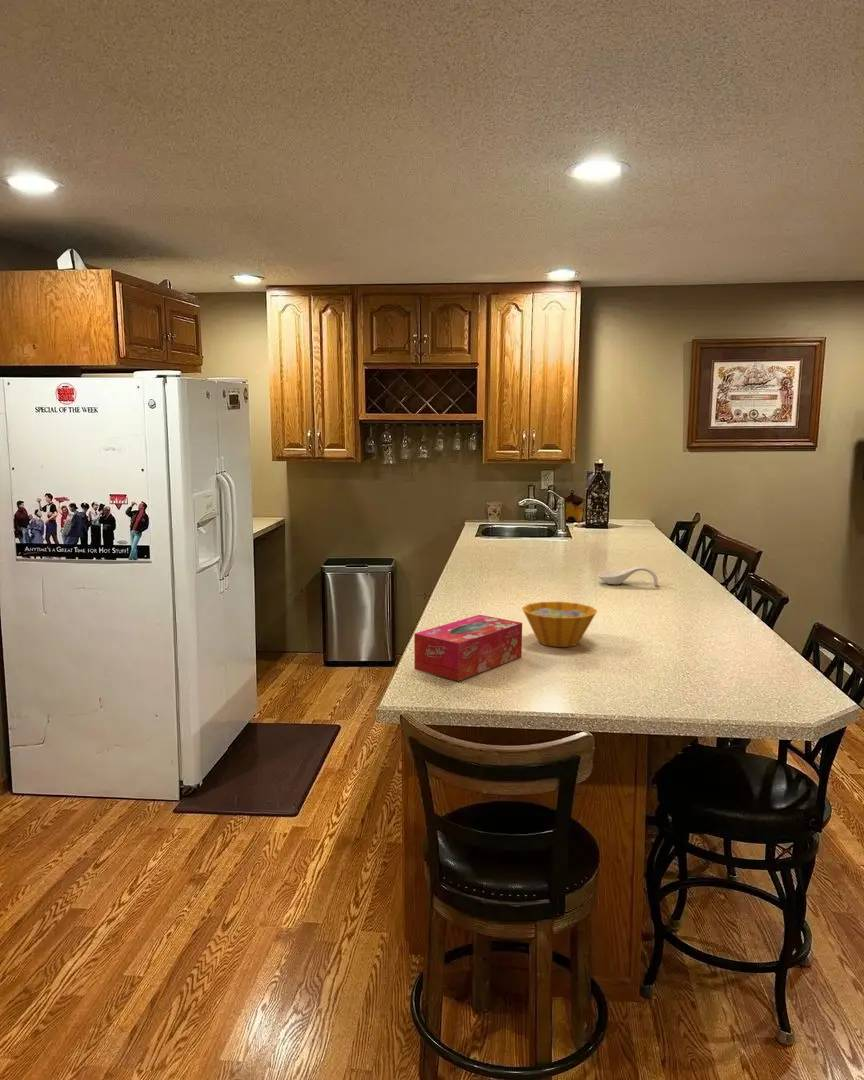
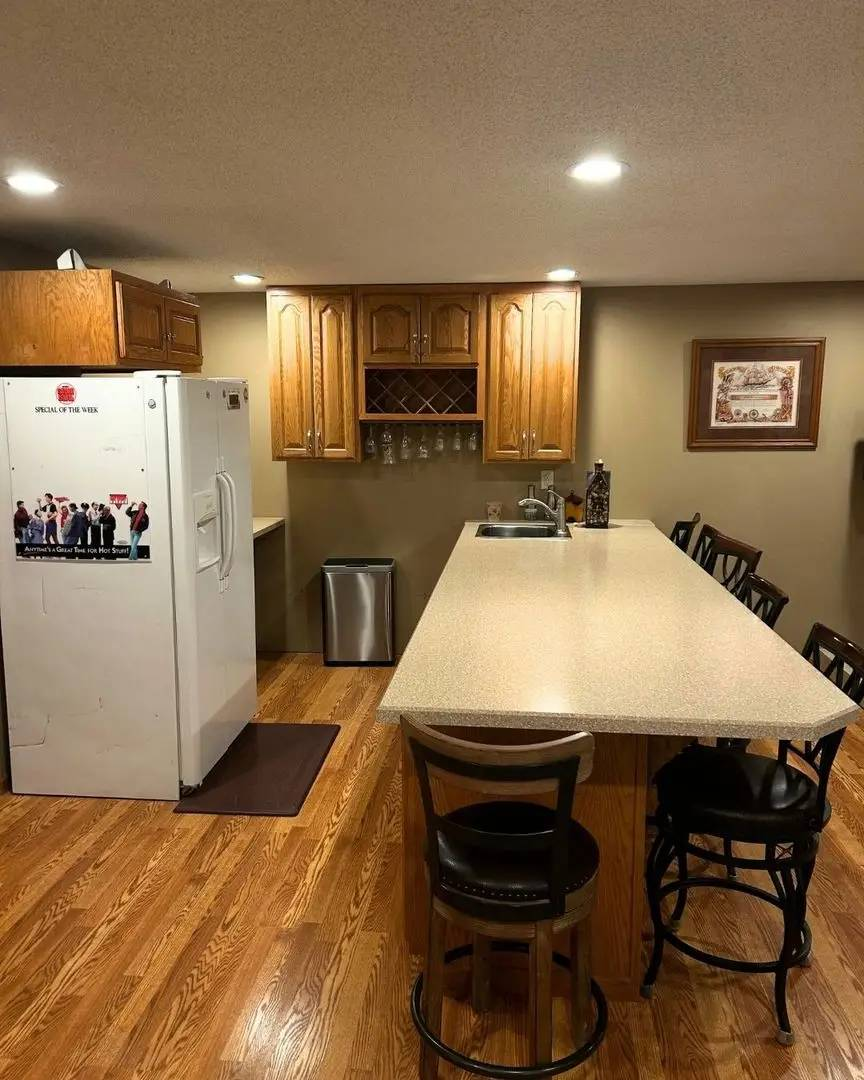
- spoon rest (627, 575)
- bowl (558, 625)
- tissue box (469, 645)
